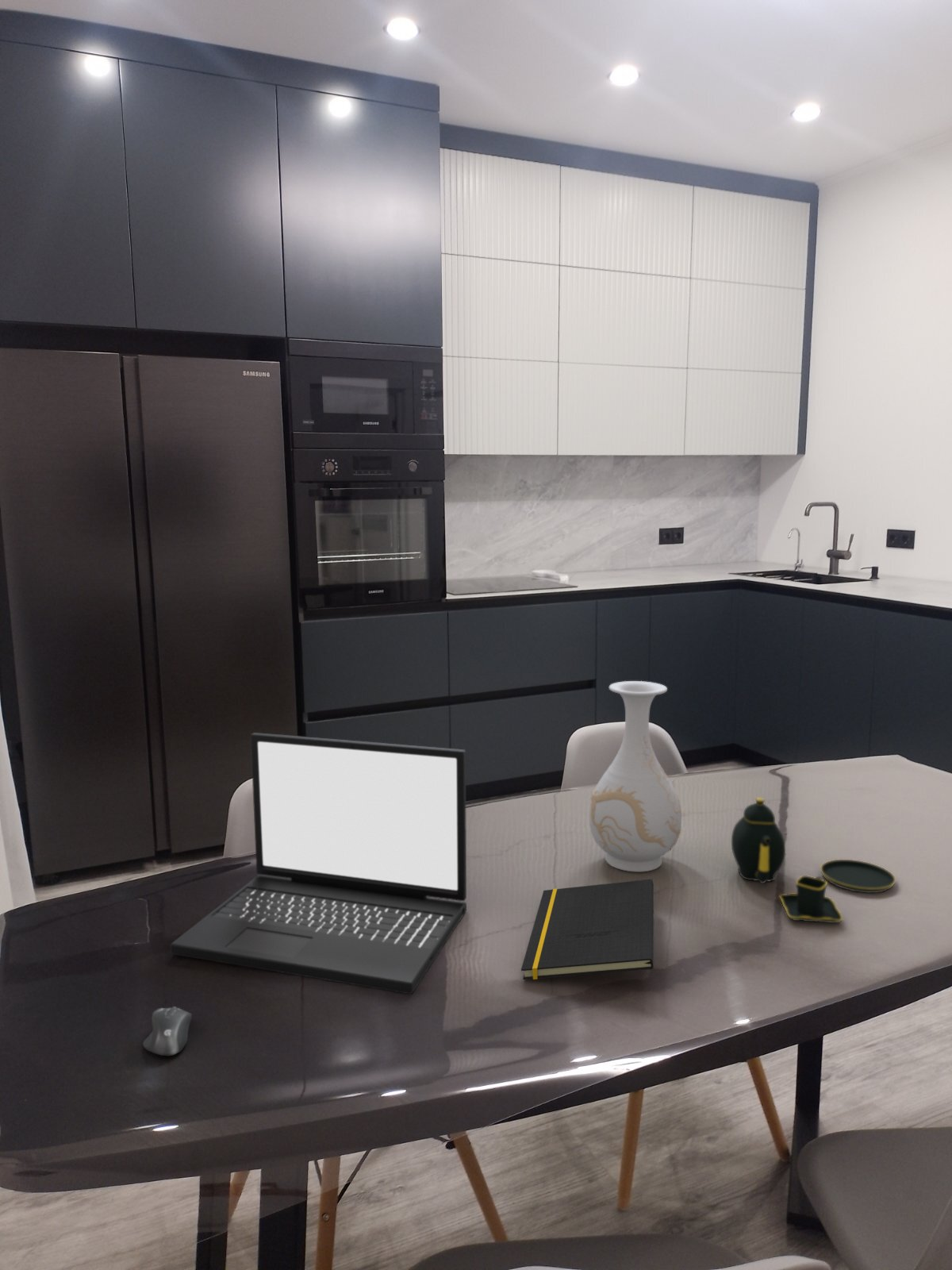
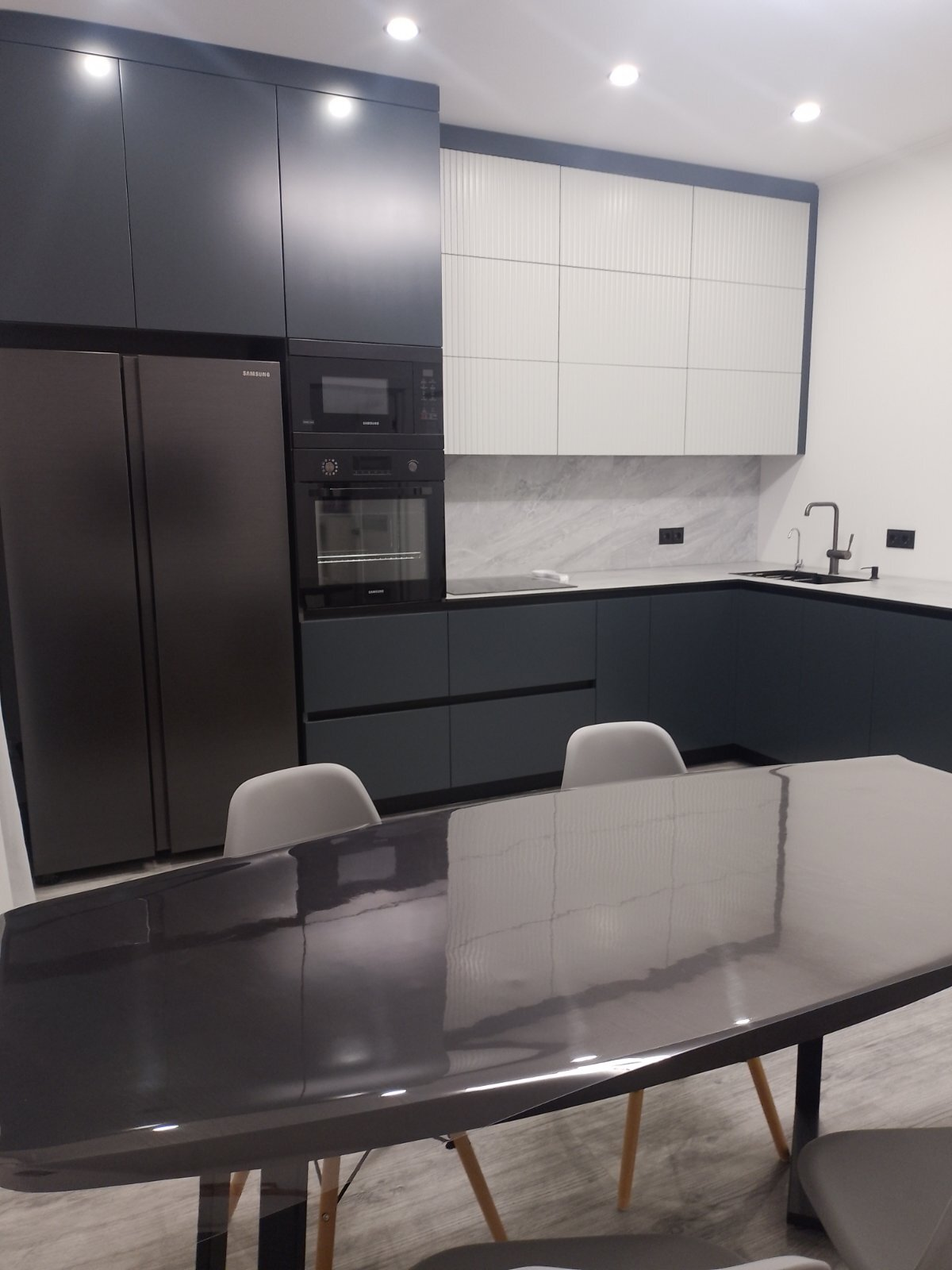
- computer mouse (168, 1025)
- teapot (826, 862)
- notepad (592, 926)
- laptop (324, 848)
- vase (635, 775)
